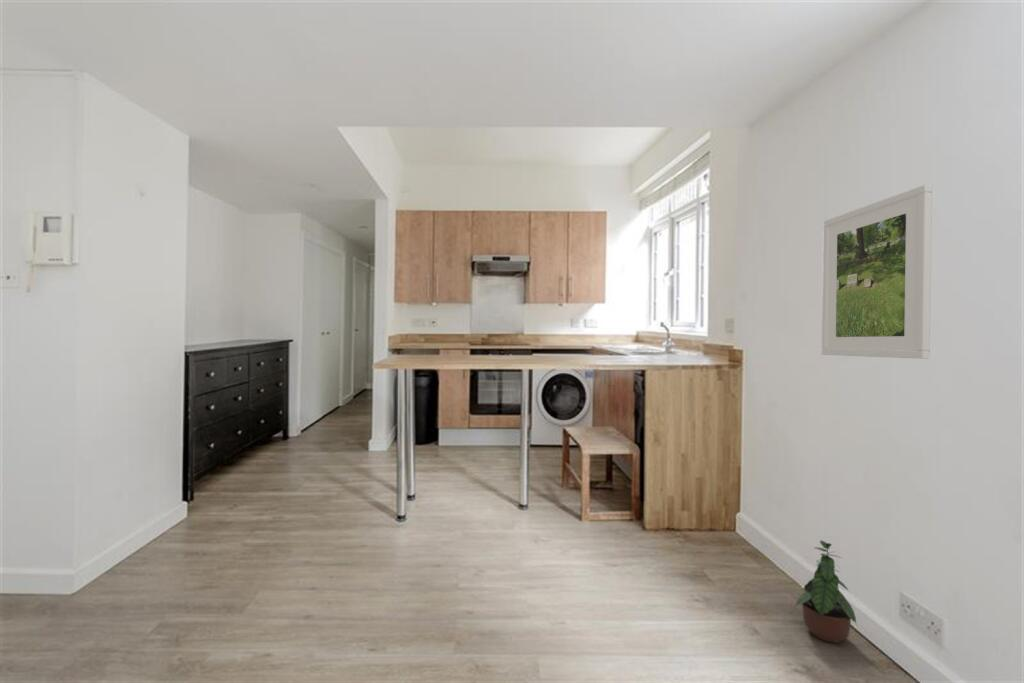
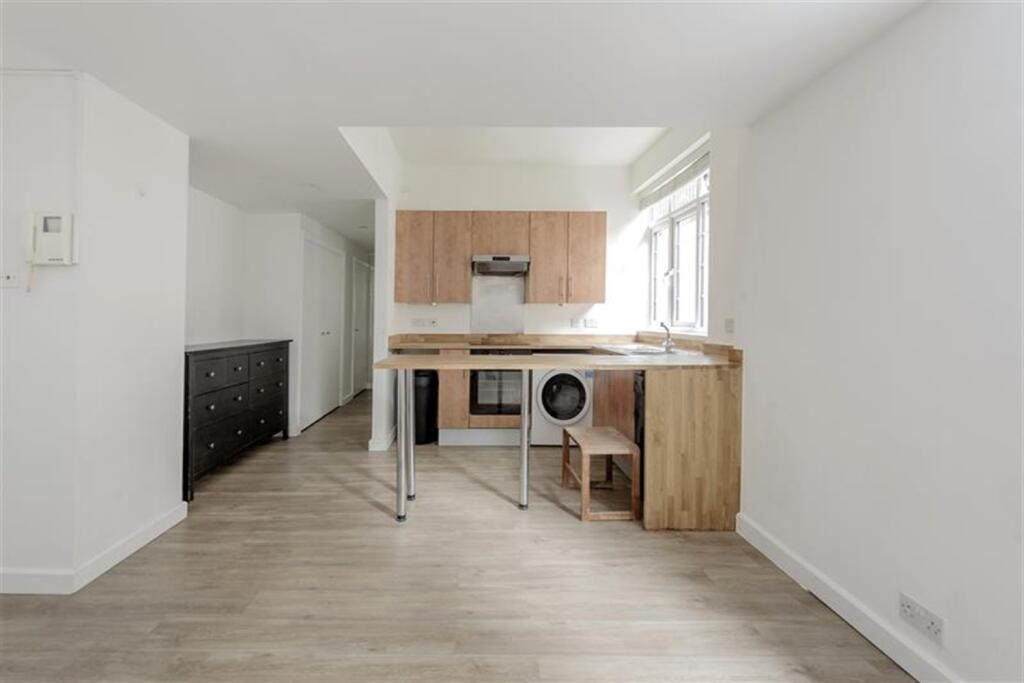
- potted plant (824, 587)
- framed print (869, 280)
